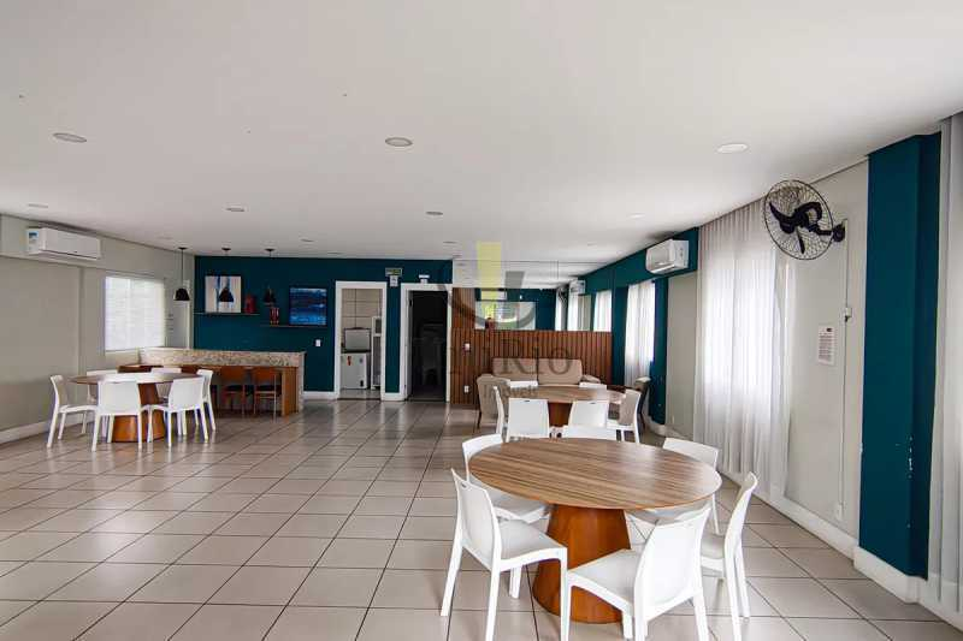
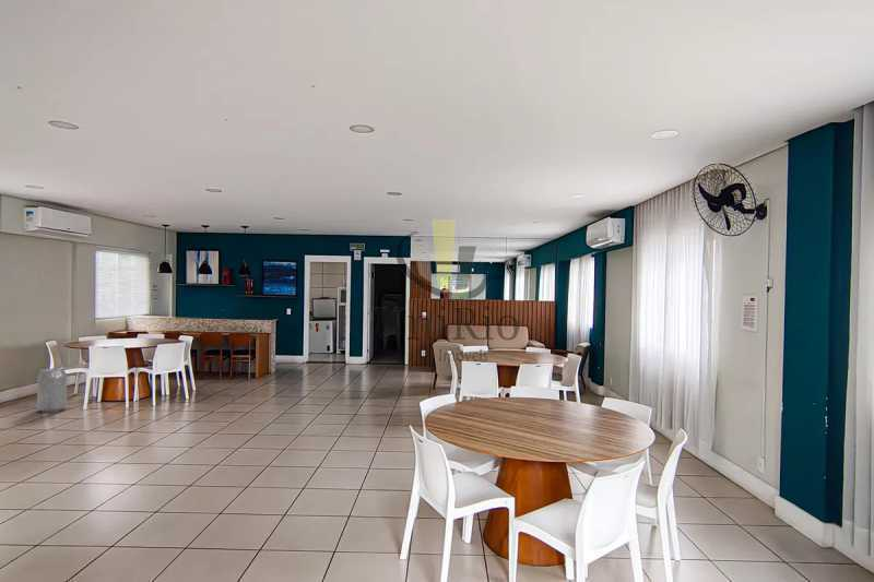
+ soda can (51, 390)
